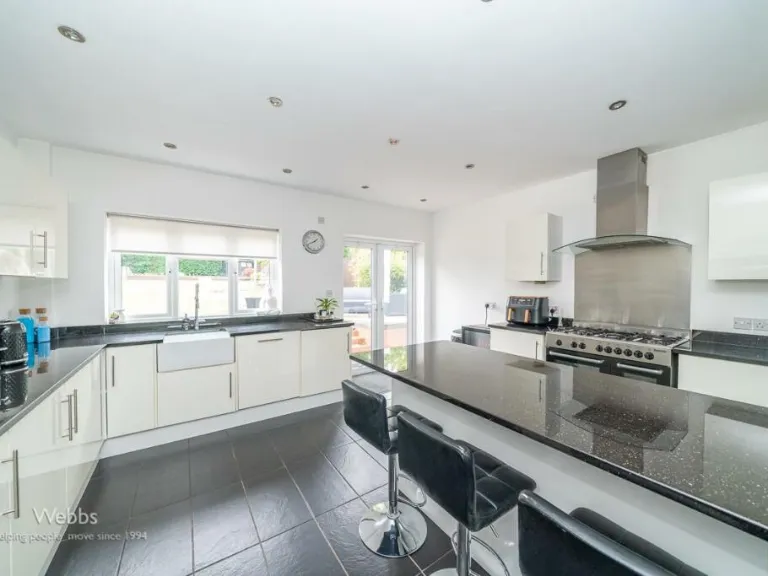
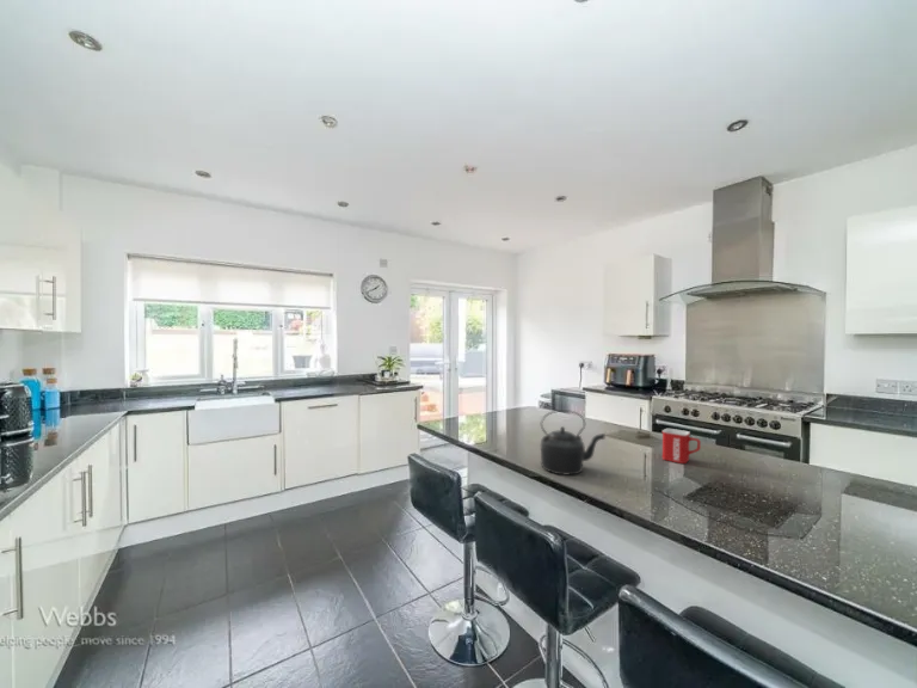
+ mug (681, 446)
+ kettle (572, 438)
